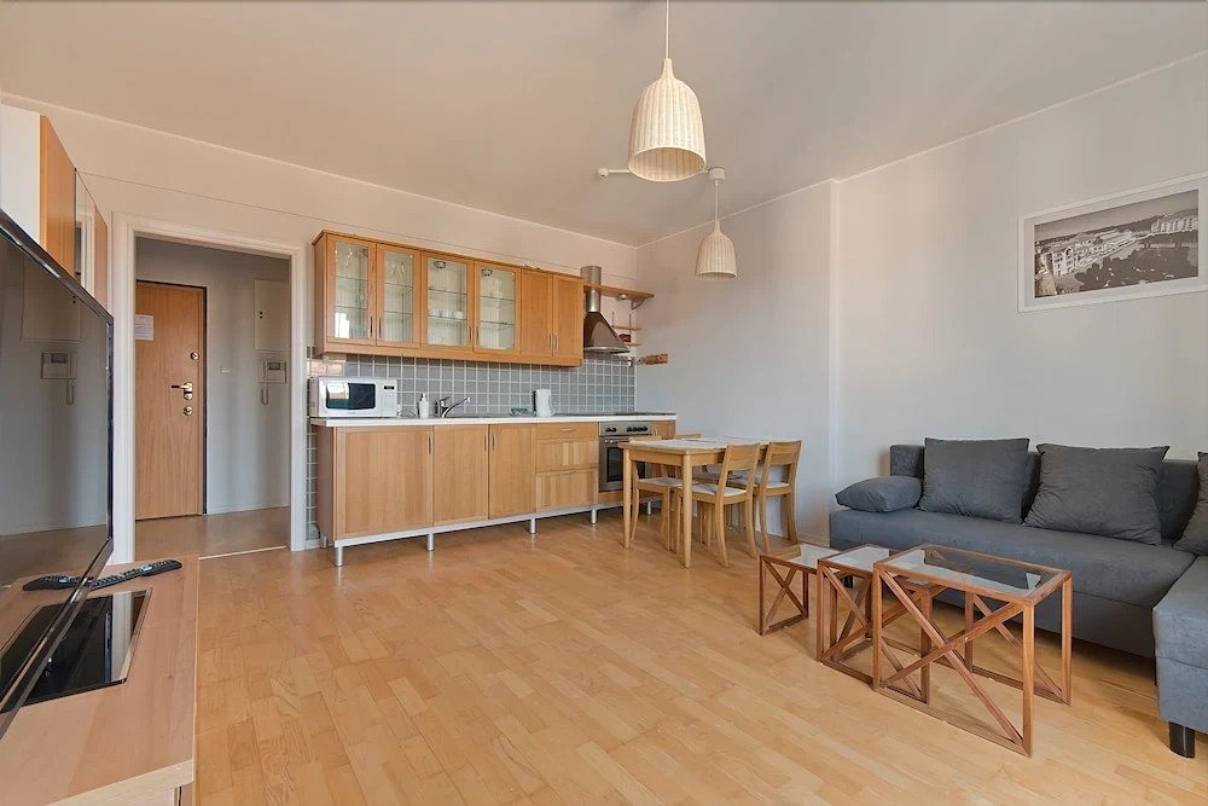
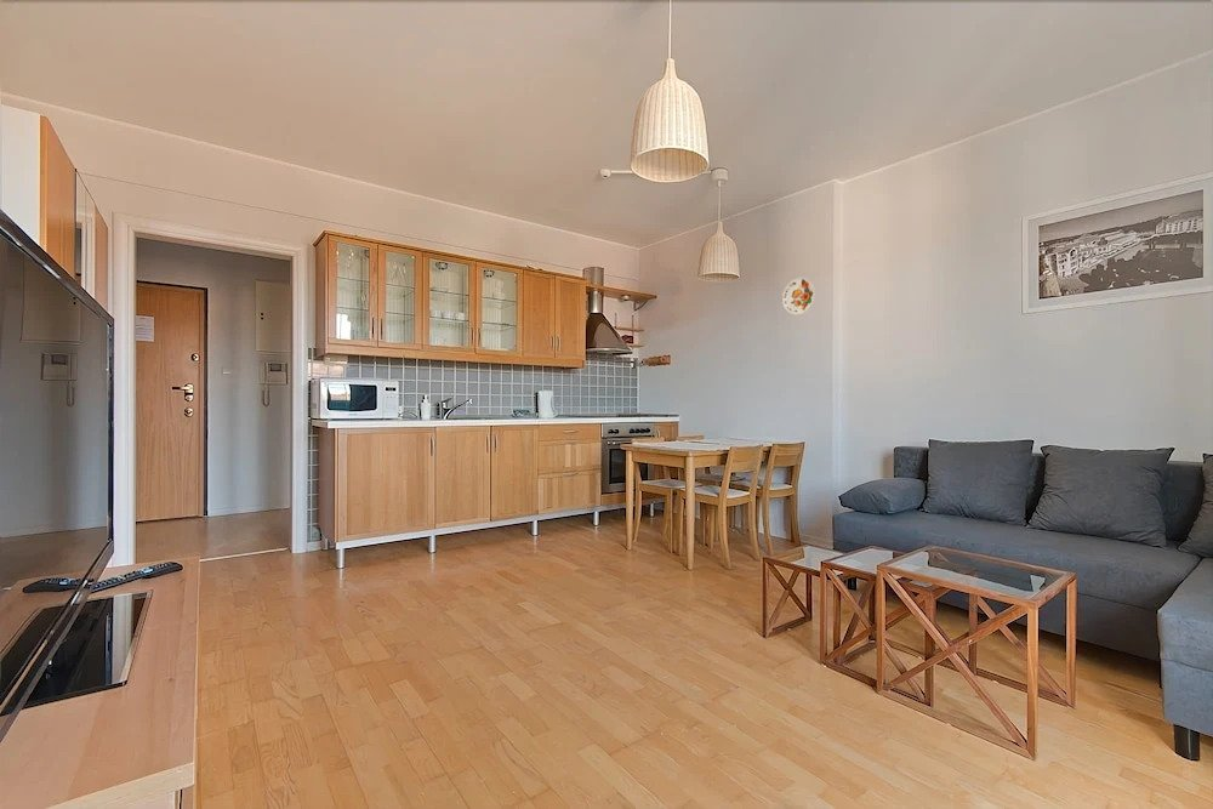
+ decorative plate (798, 296)
